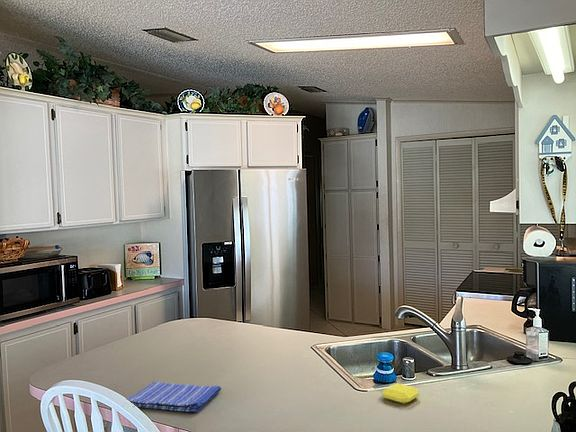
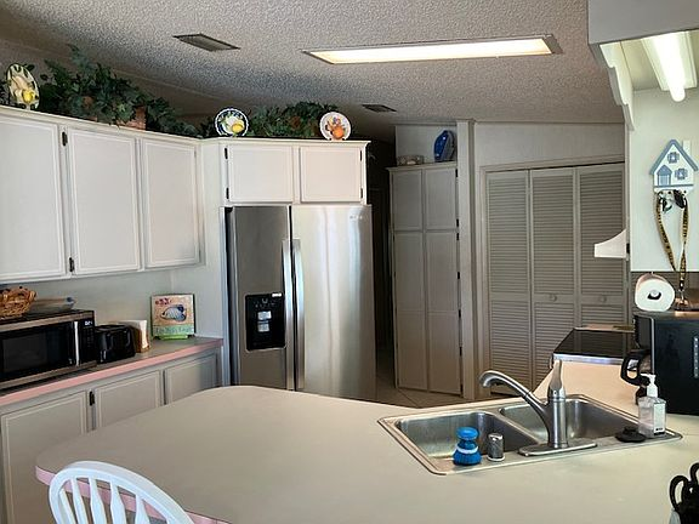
- soap bar (400, 393)
- dish towel (174, 394)
